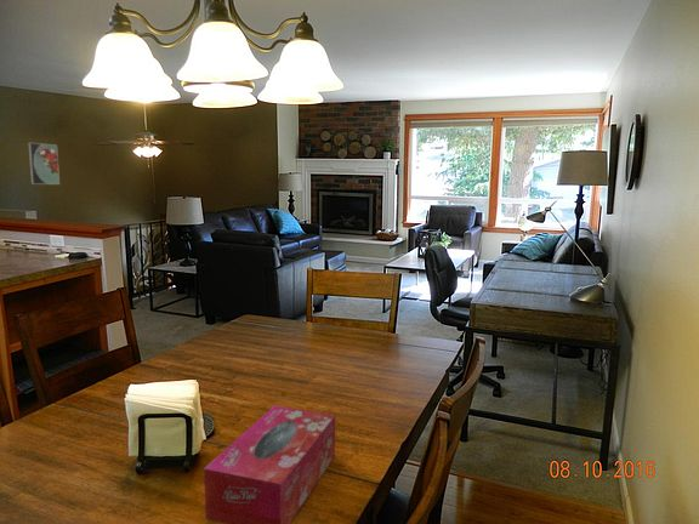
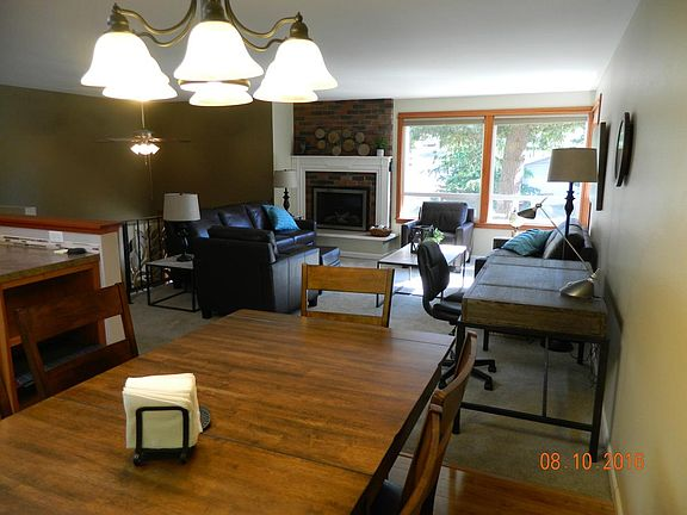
- tissue box (277, 461)
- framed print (44, 164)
